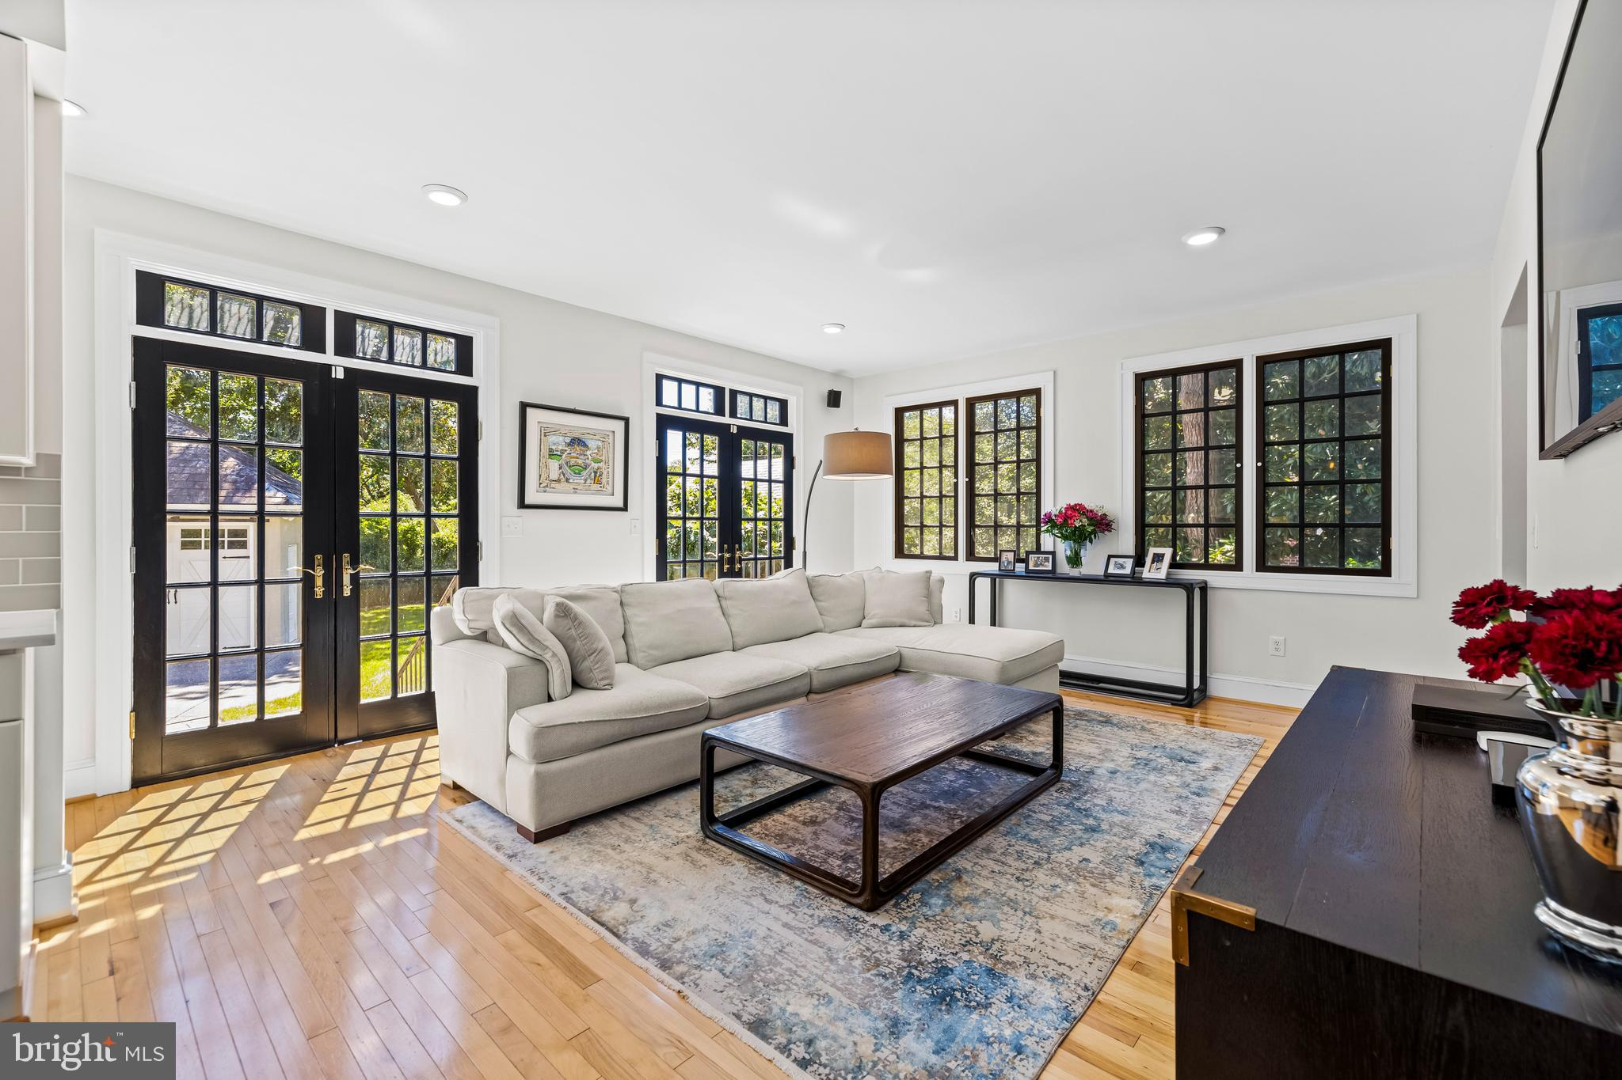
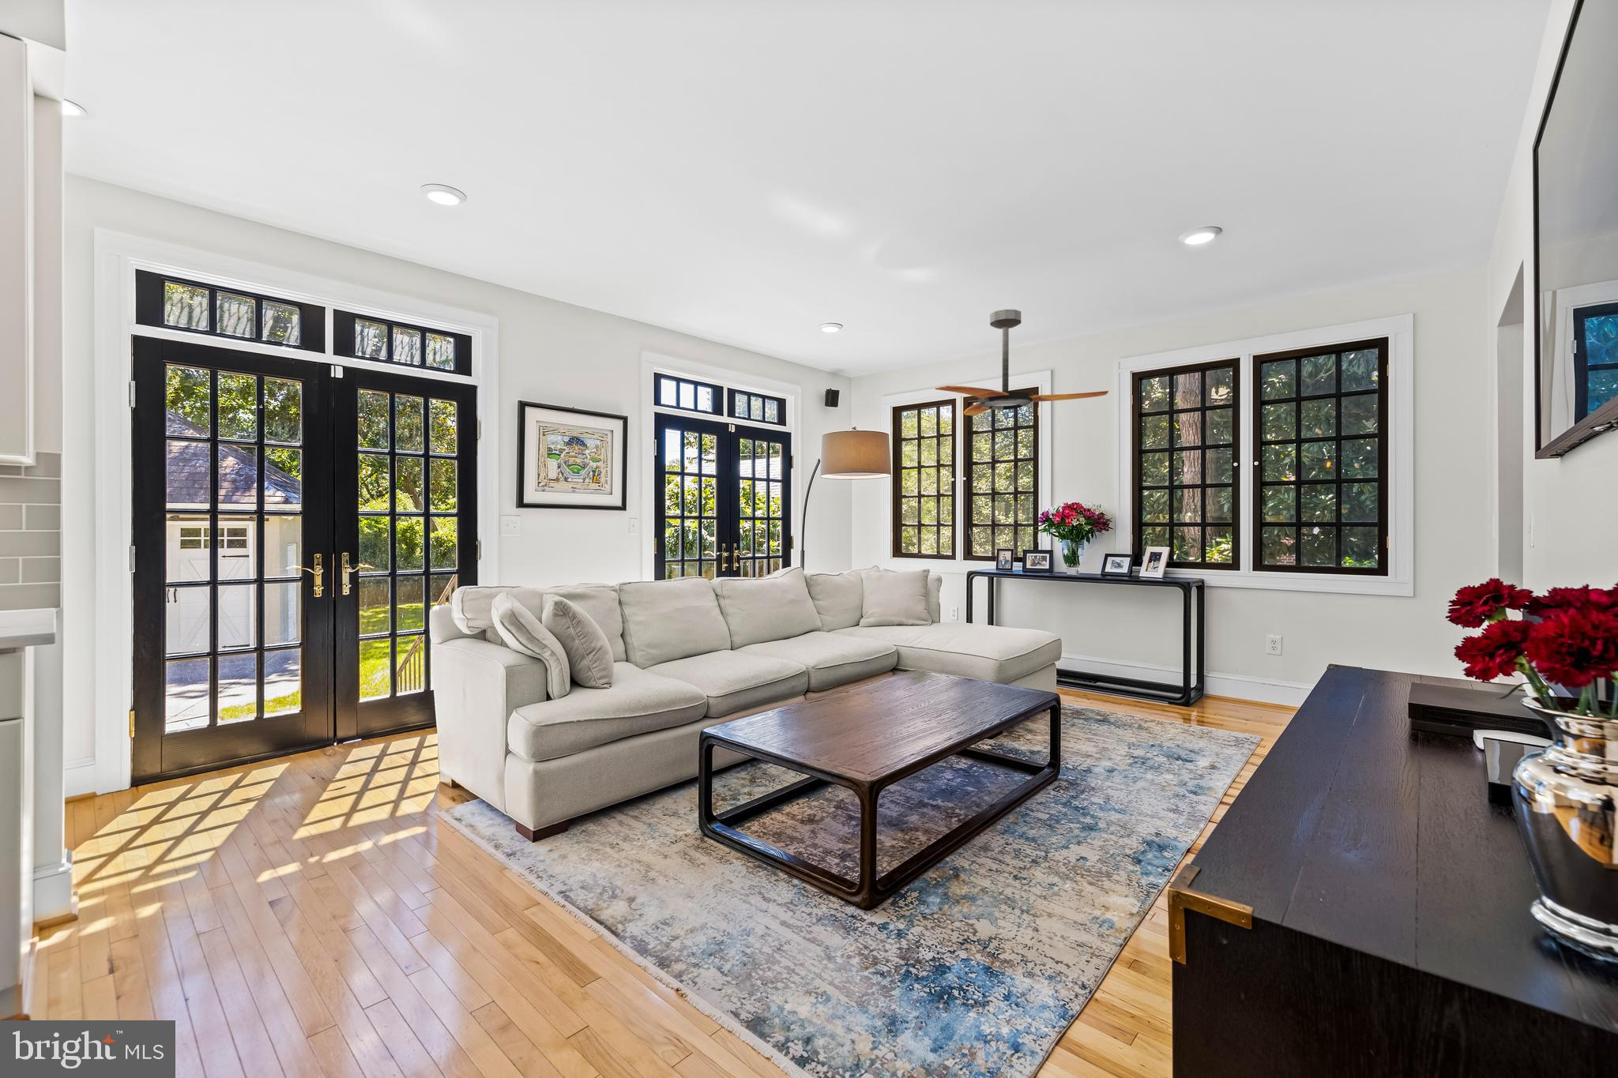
+ ceiling fan (1008, 360)
